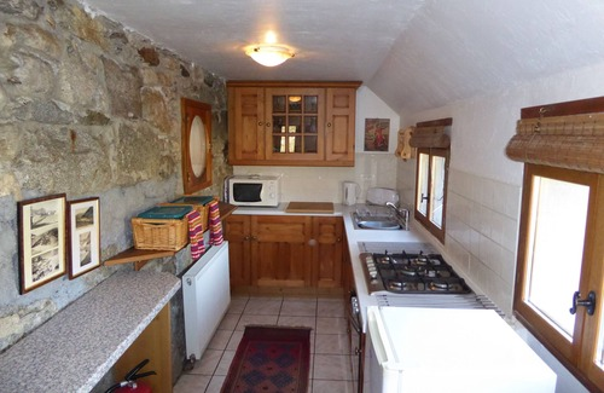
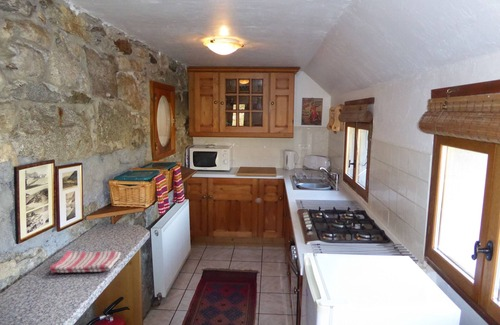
+ dish towel (87, 260)
